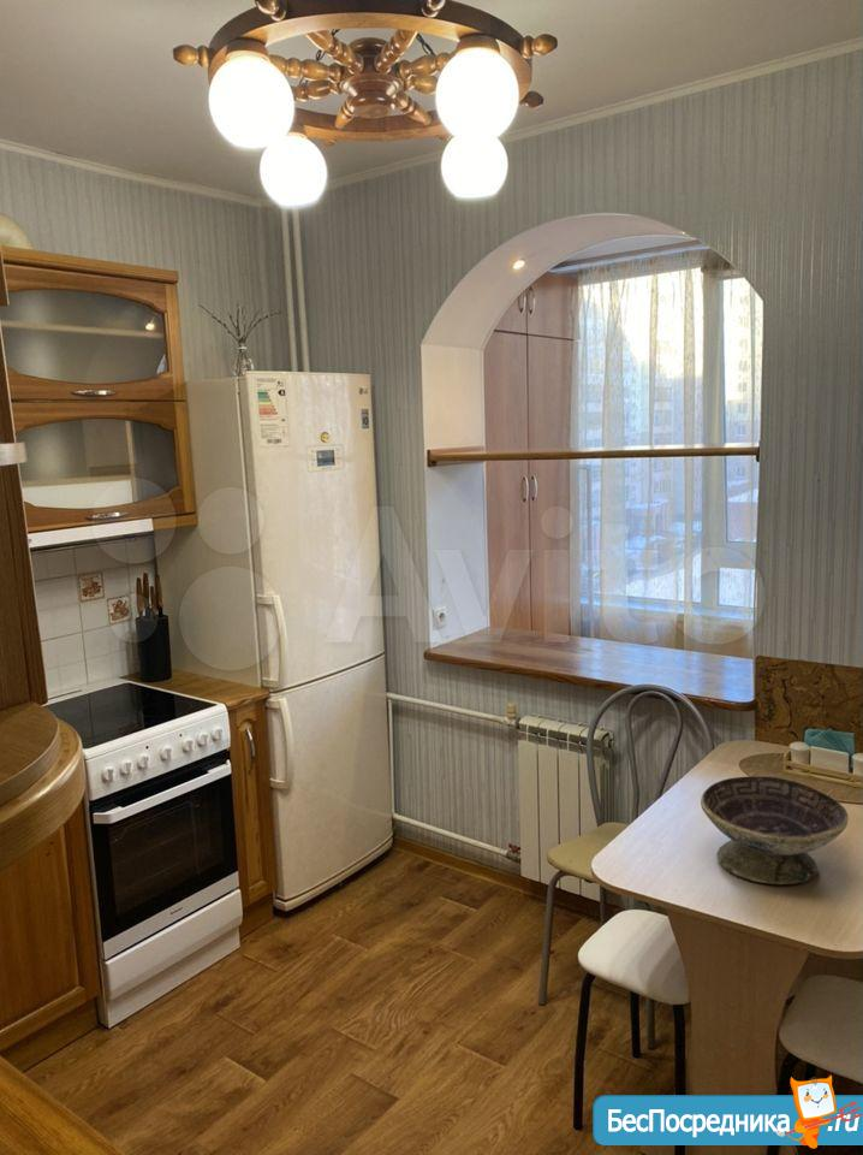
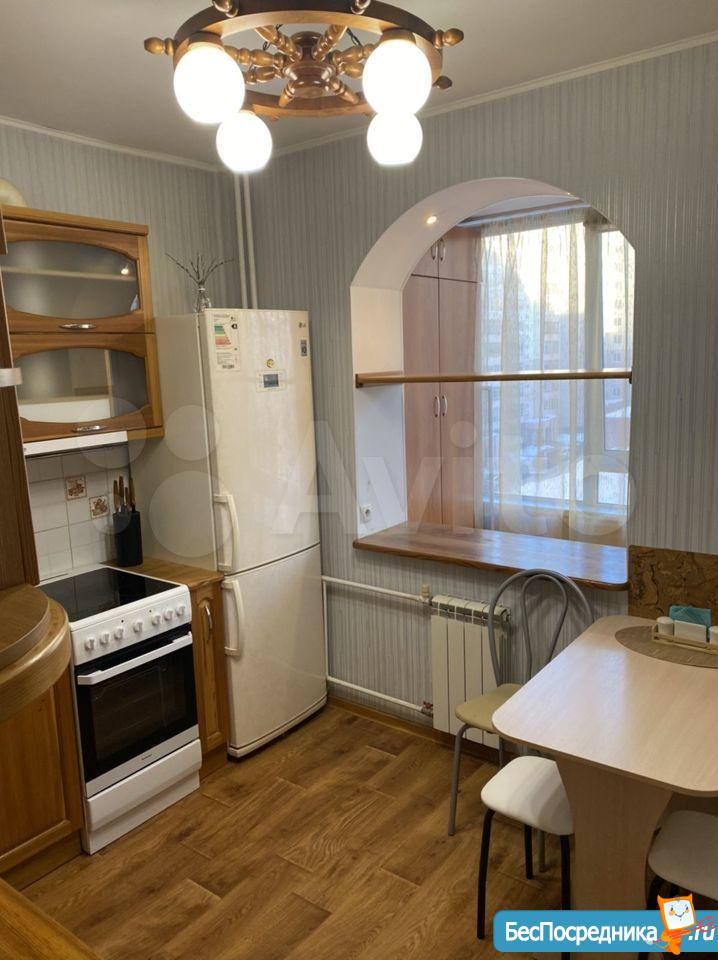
- decorative bowl (772, 831)
